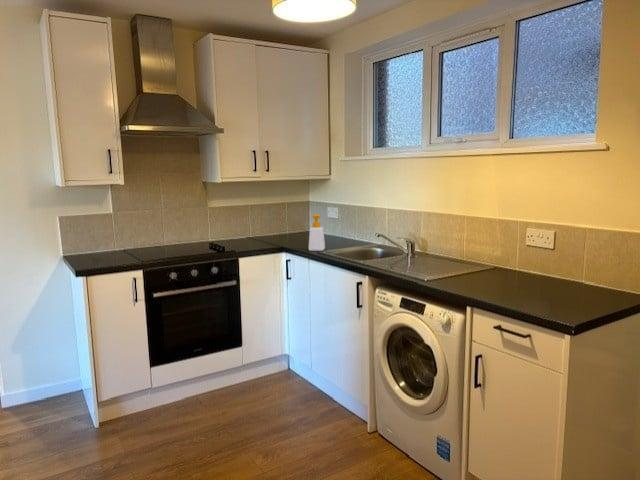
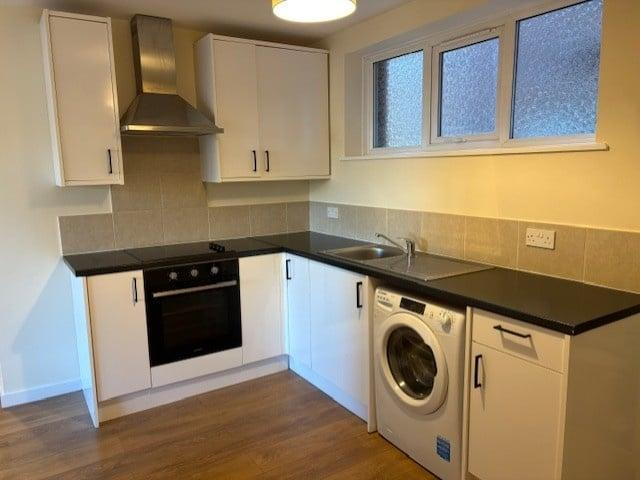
- soap bottle (316, 232)
